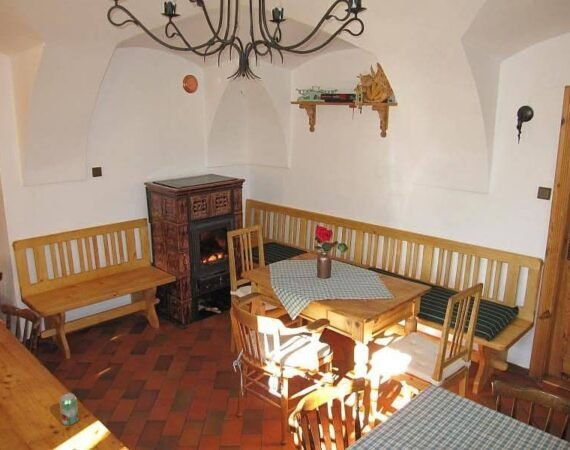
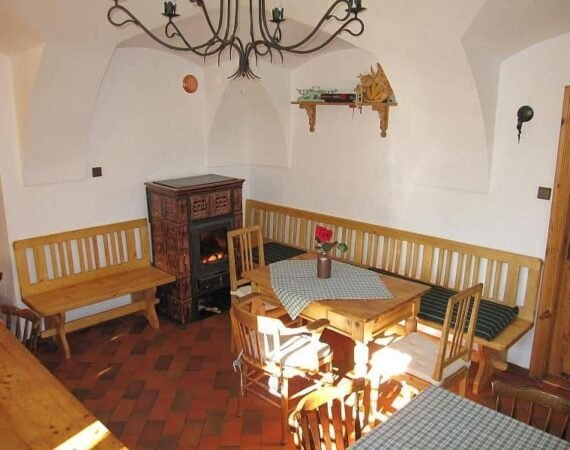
- beverage can (69, 409)
